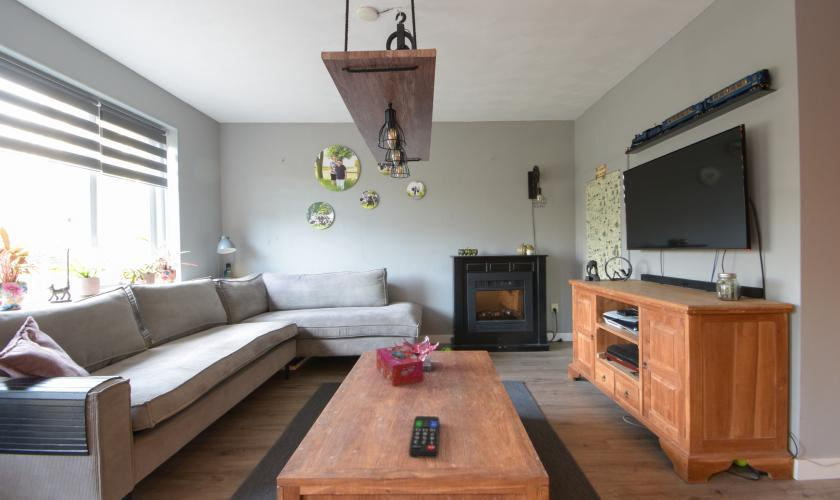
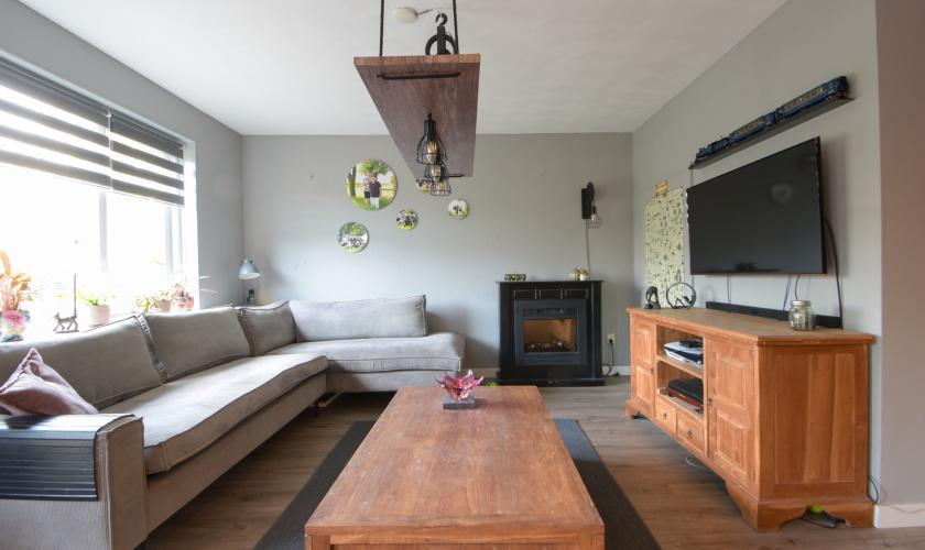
- remote control (425, 434)
- tissue box (398, 364)
